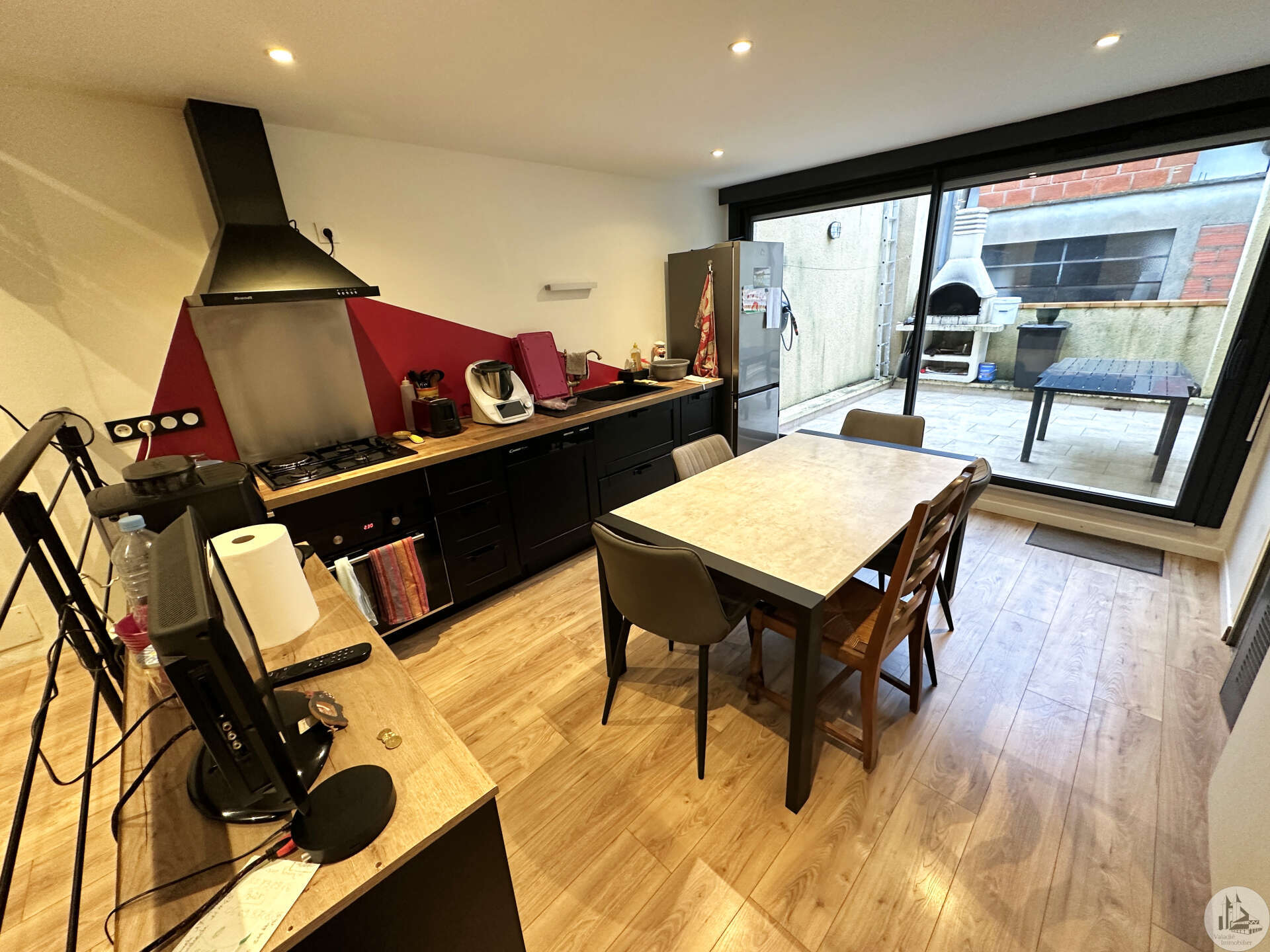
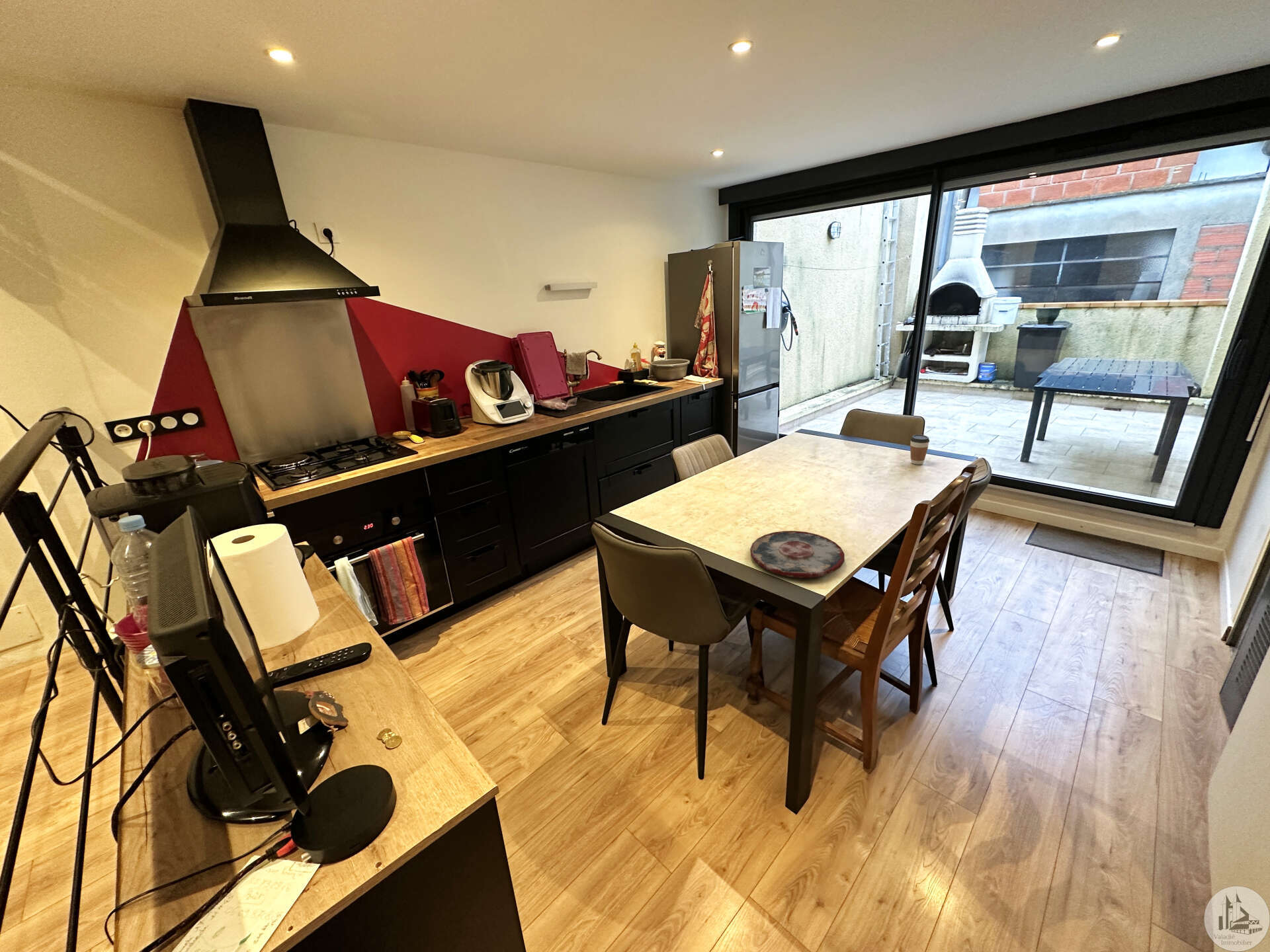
+ plate (796, 553)
+ coffee cup (918, 450)
